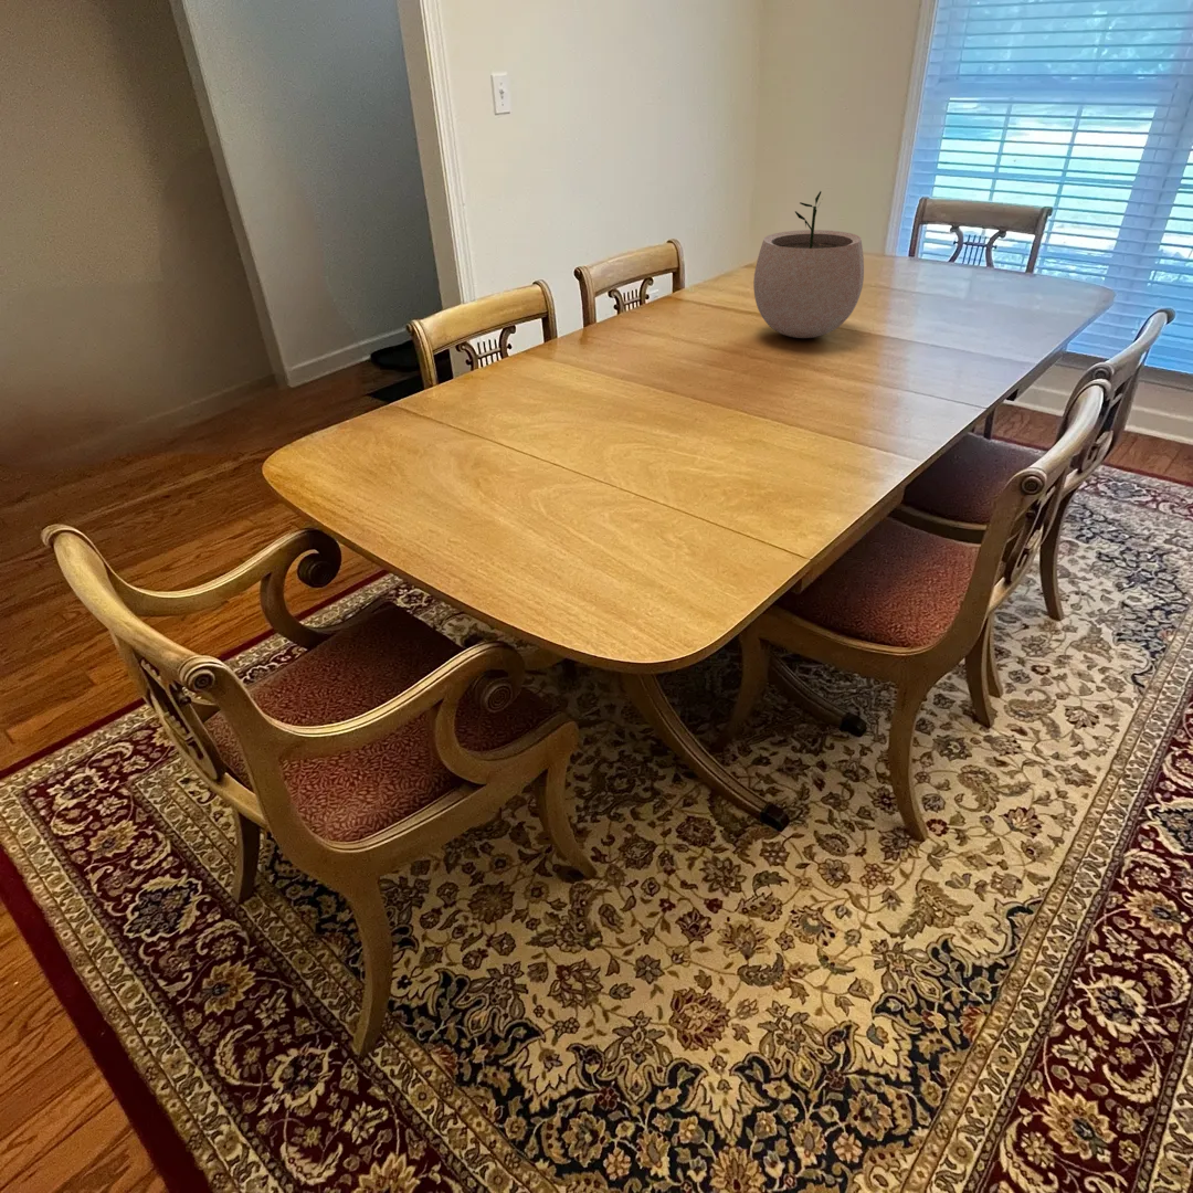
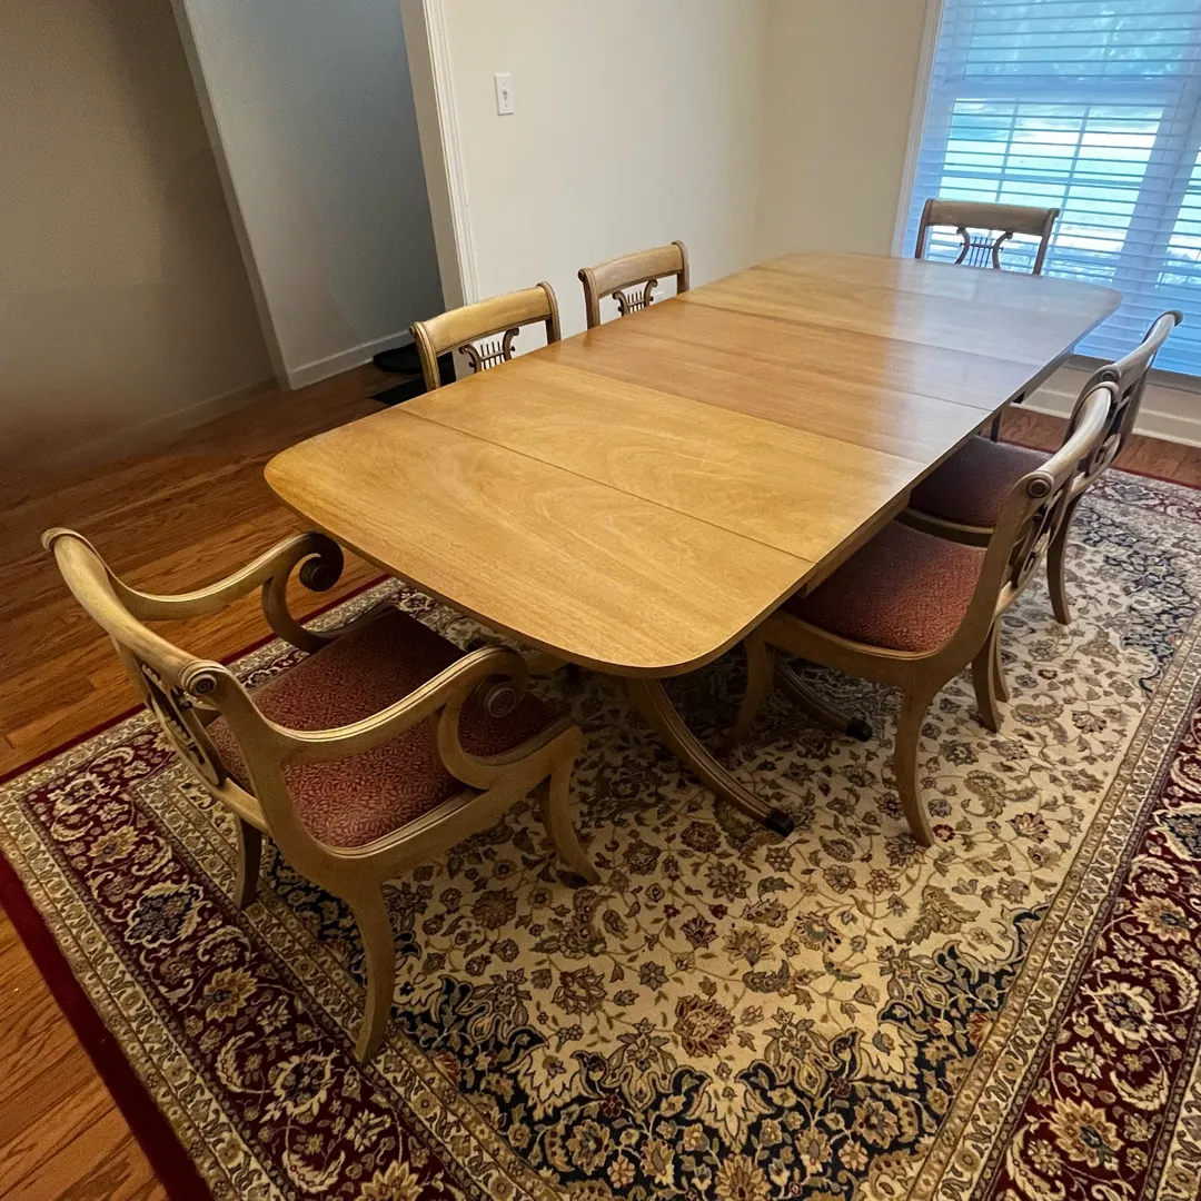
- plant pot (809, 266)
